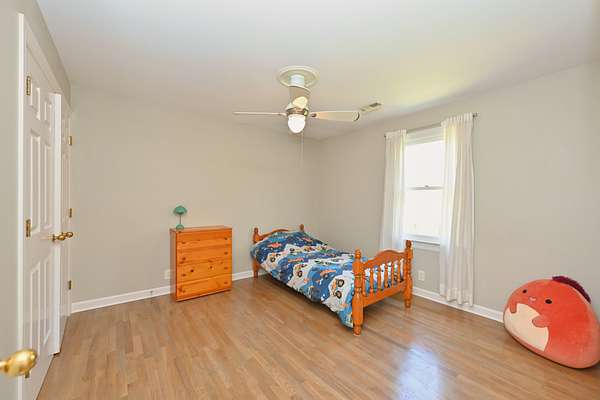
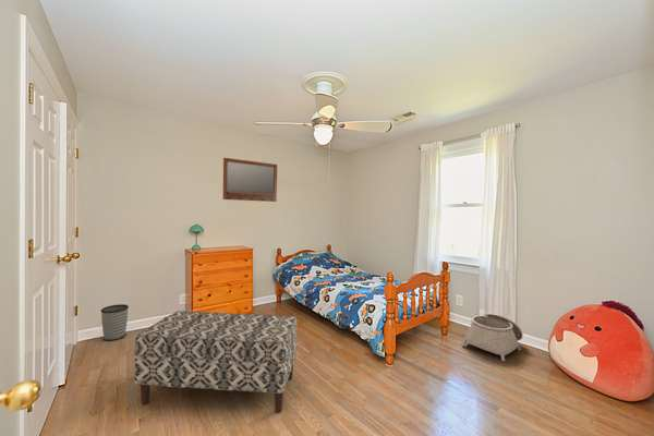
+ home mirror (252, 180)
+ basket (495, 330)
+ bench (222, 356)
+ wastebasket (114, 322)
